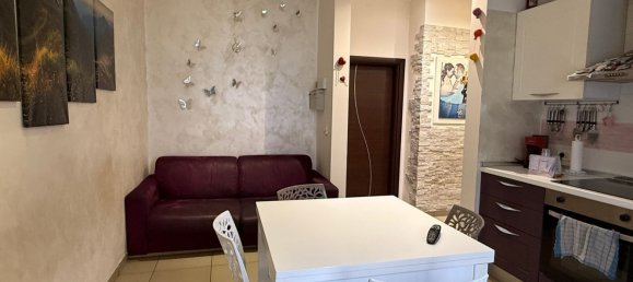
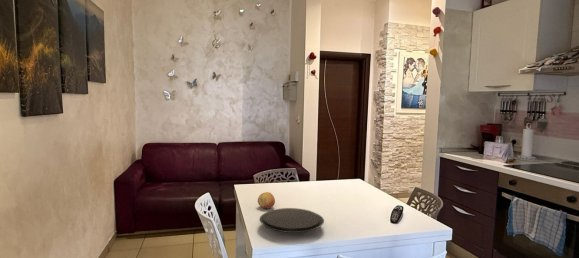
+ plate (291, 223)
+ fruit (266, 200)
